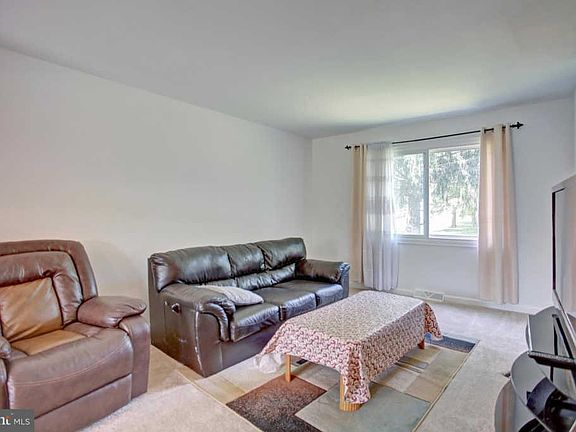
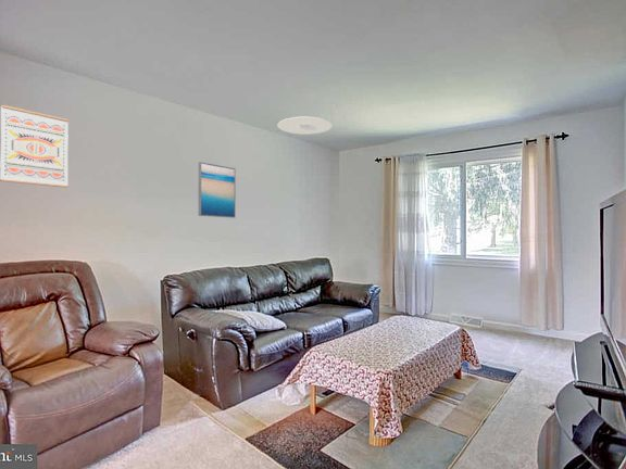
+ wall art (217, 191)
+ wall art (36, 148)
+ ceiling light (304, 123)
